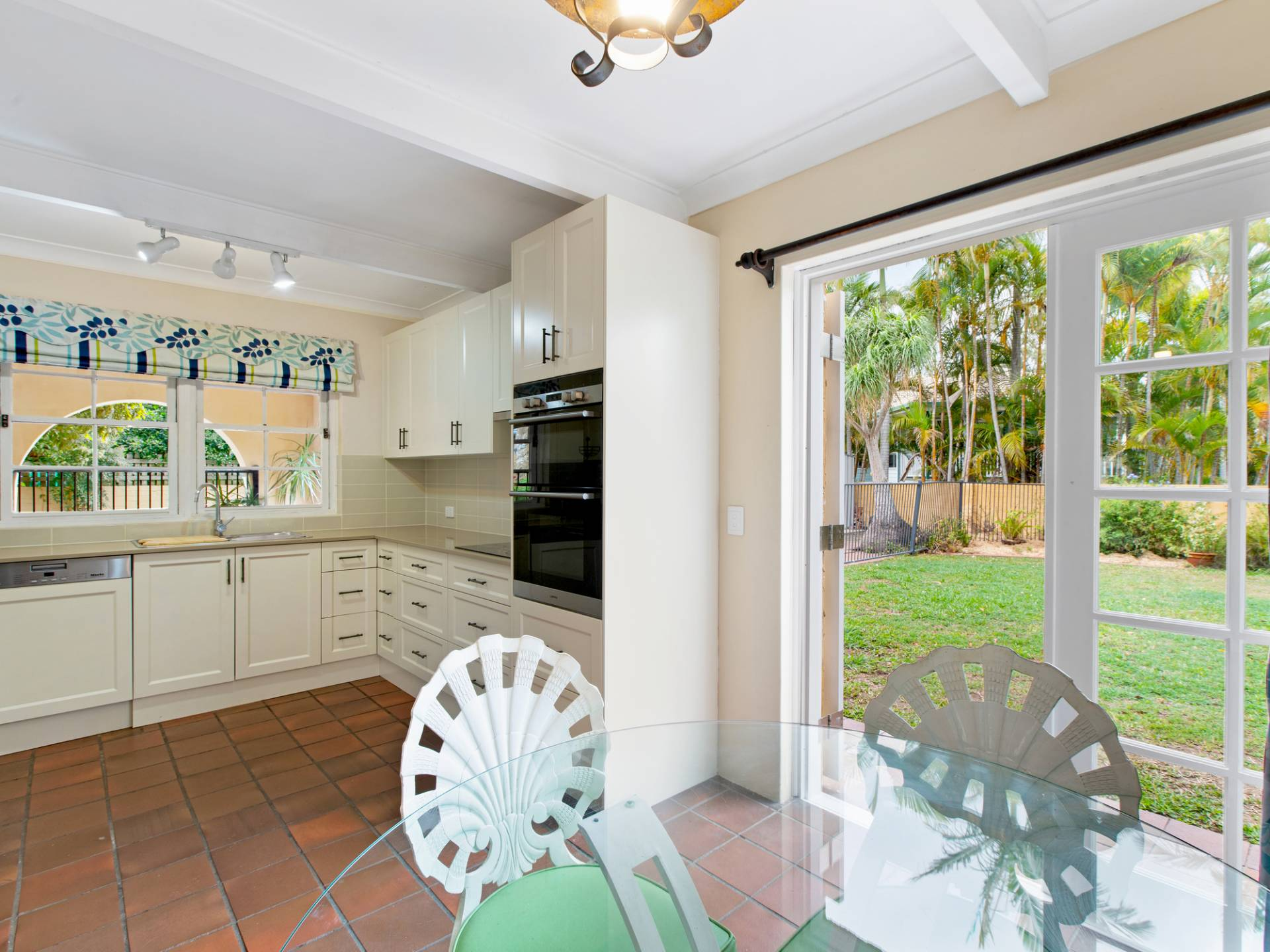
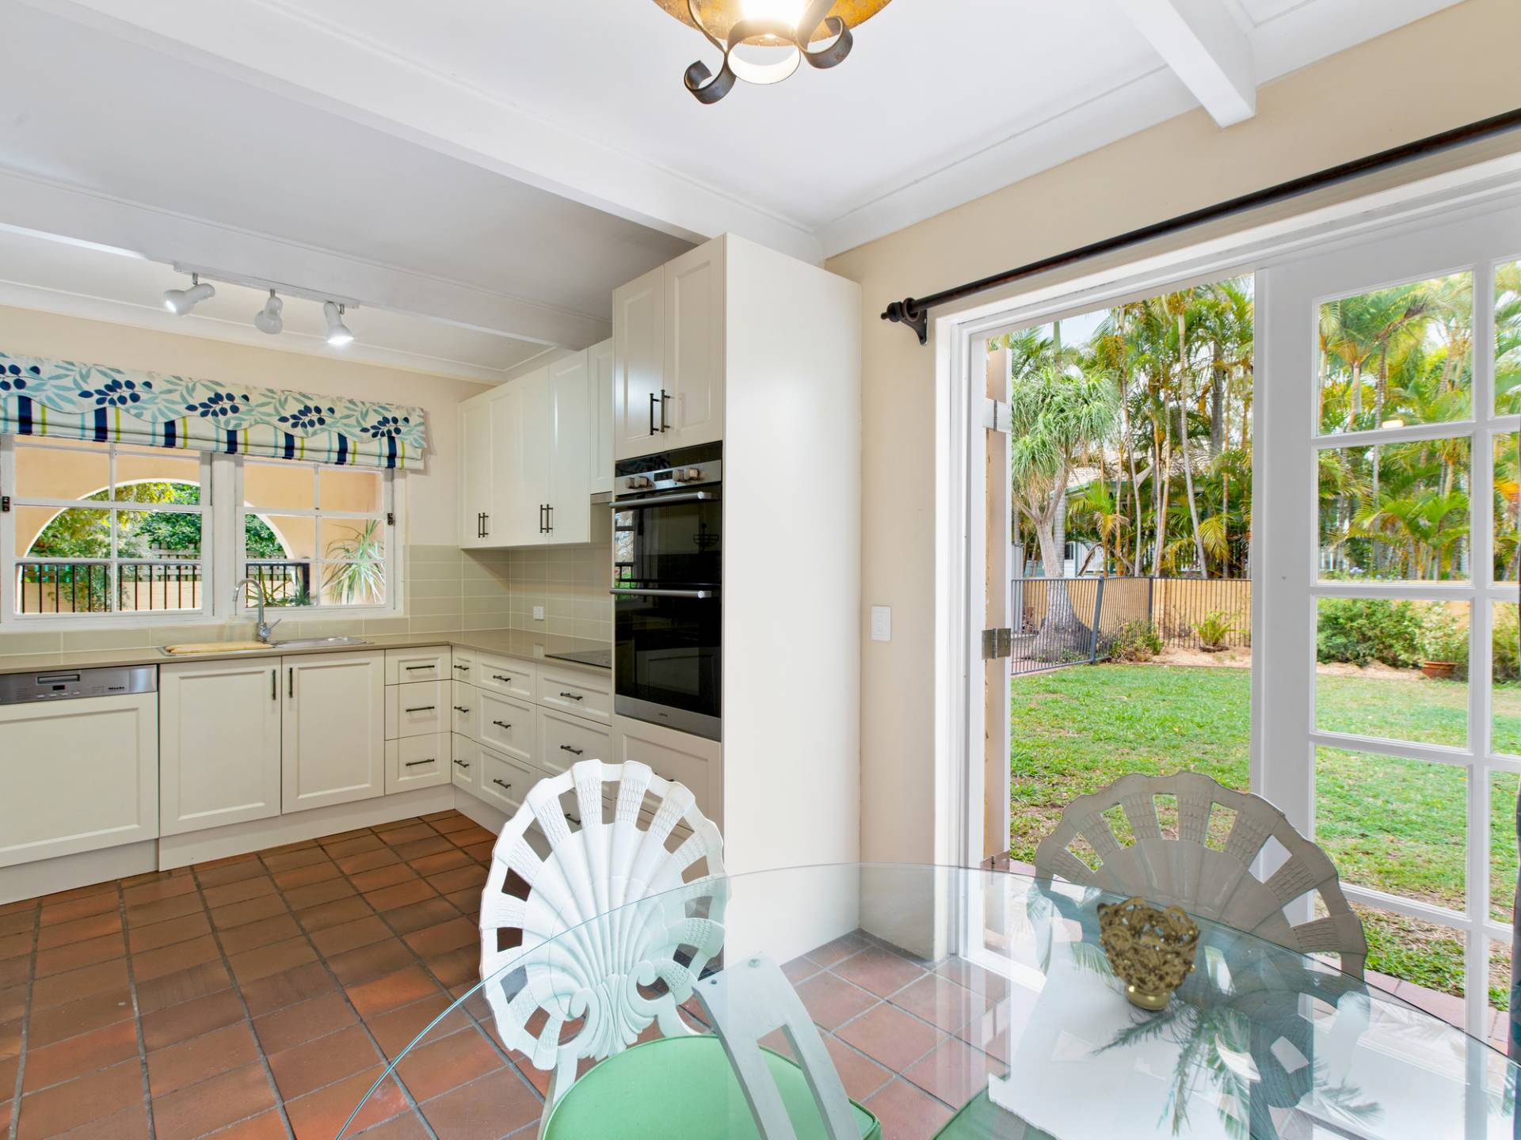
+ decorative bowl (1146, 958)
